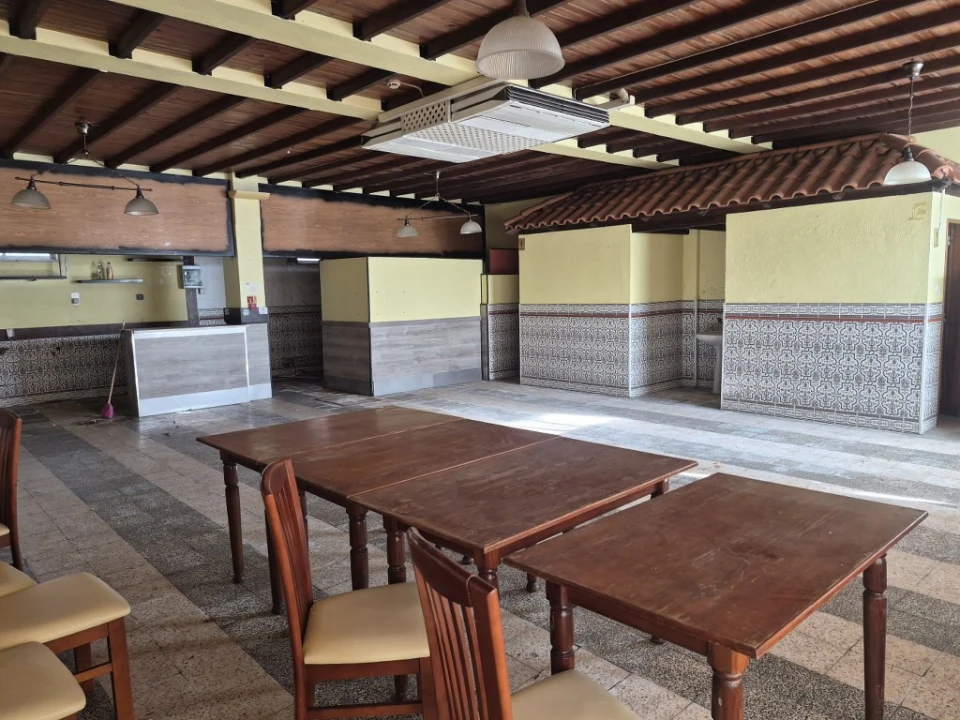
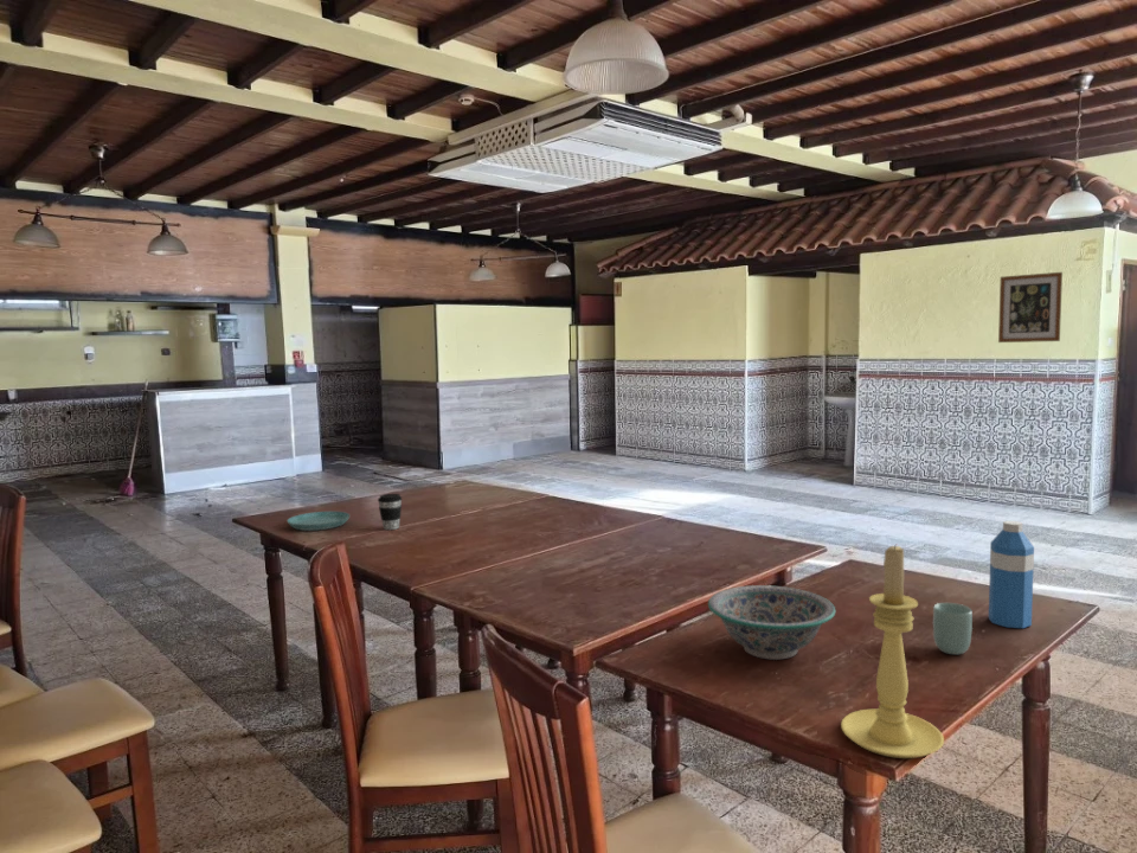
+ cup (951, 629)
+ saucer (319, 521)
+ water bottle (1010, 572)
+ wall art (1029, 308)
+ decorative bowl (770, 627)
+ coffee cup (390, 511)
+ candle holder (892, 641)
